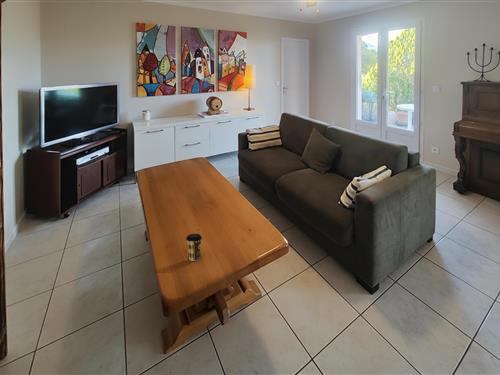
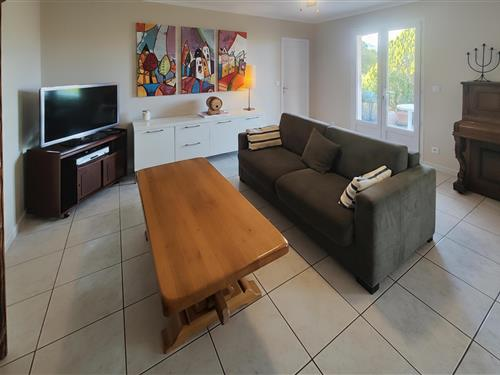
- coffee cup (194, 247)
